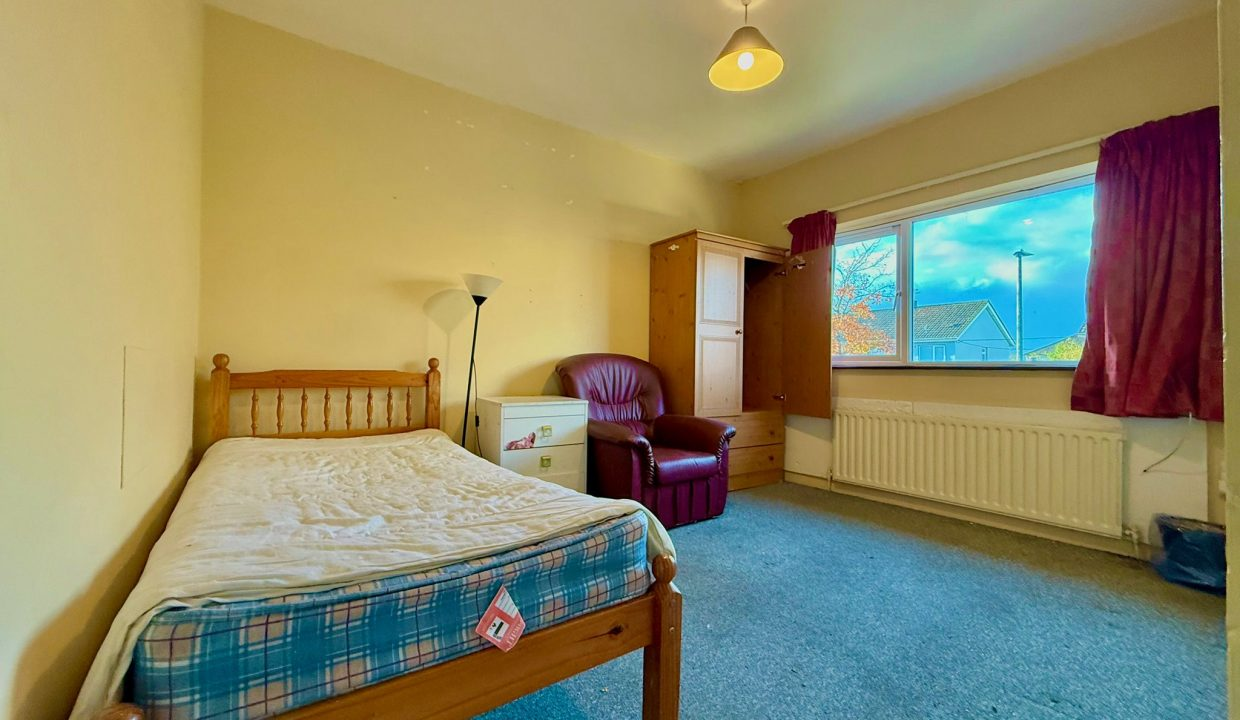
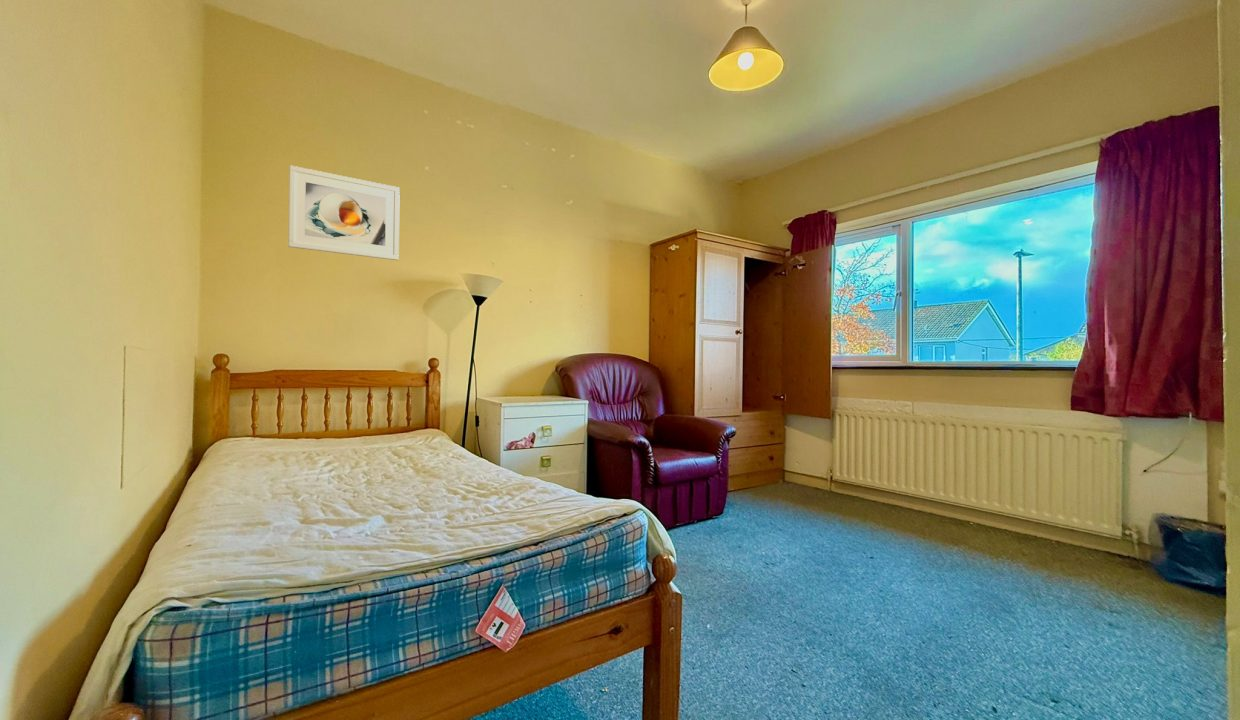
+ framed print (347, 215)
